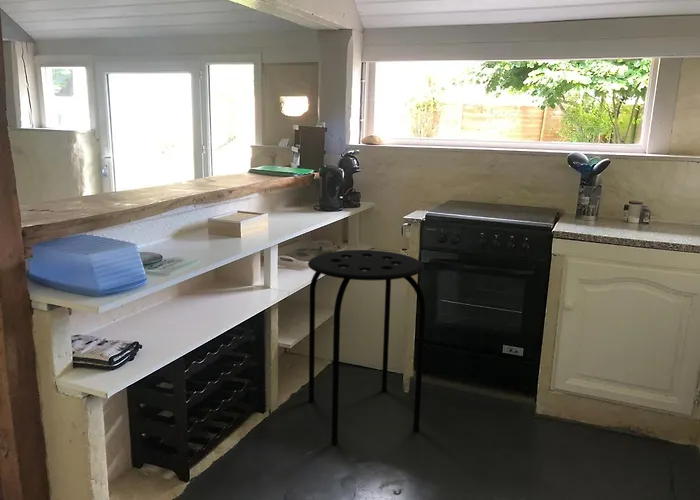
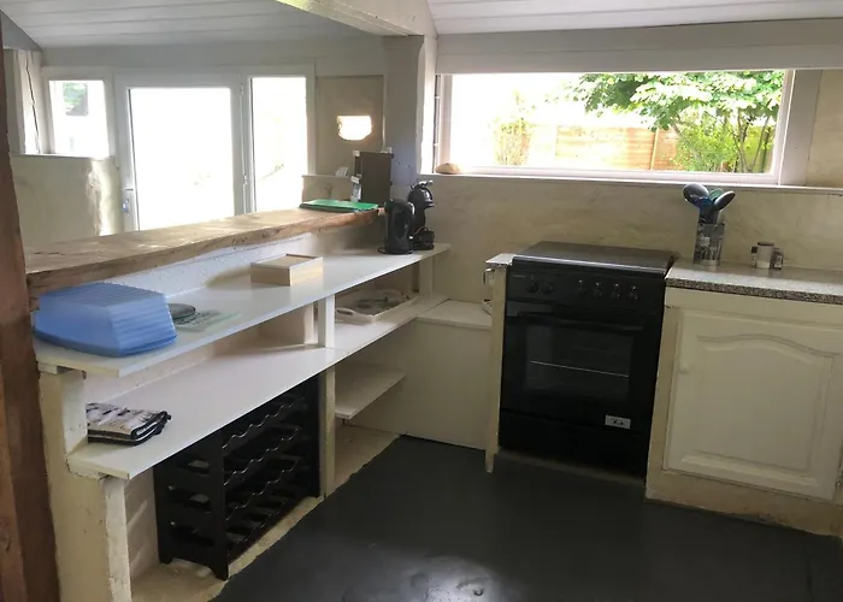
- stool (383, 342)
